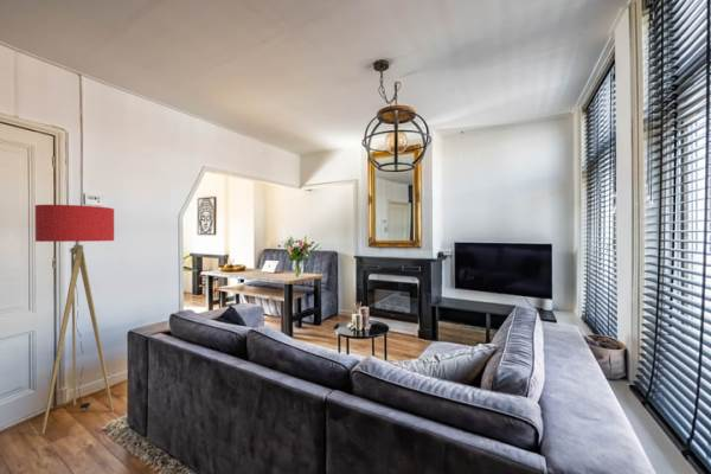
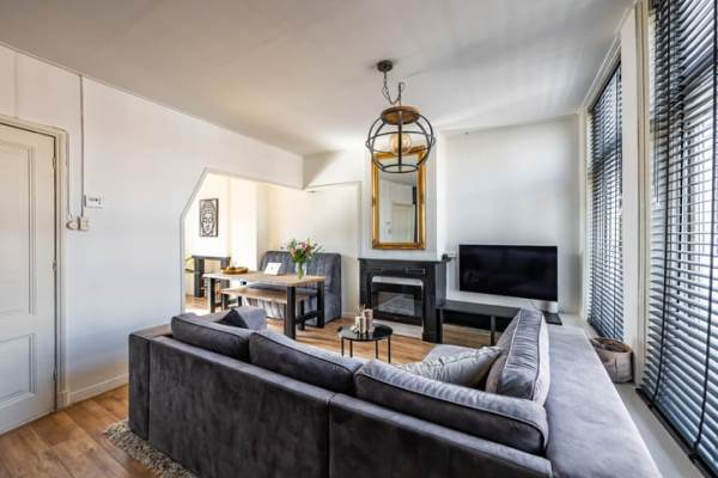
- floor lamp (77, 313)
